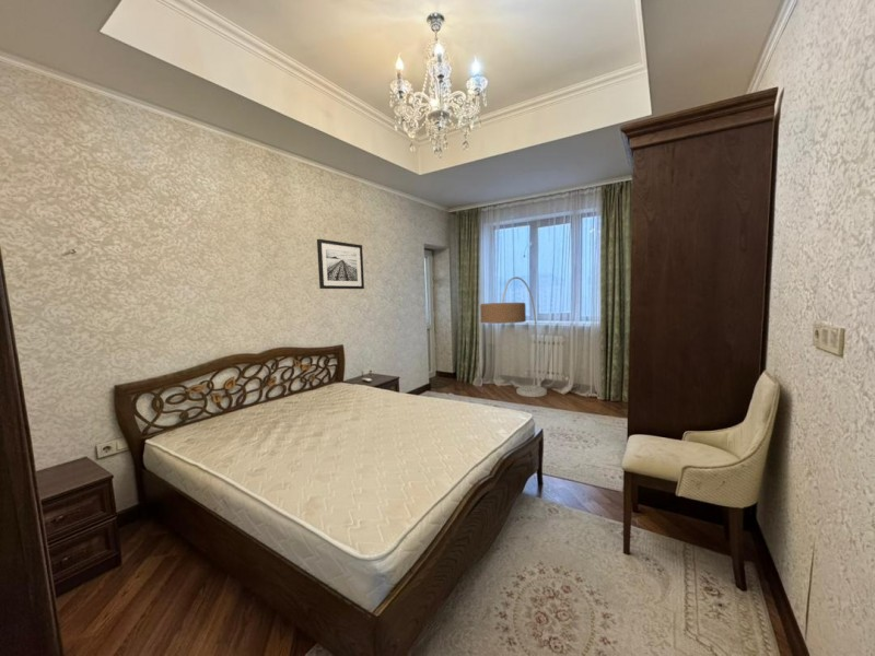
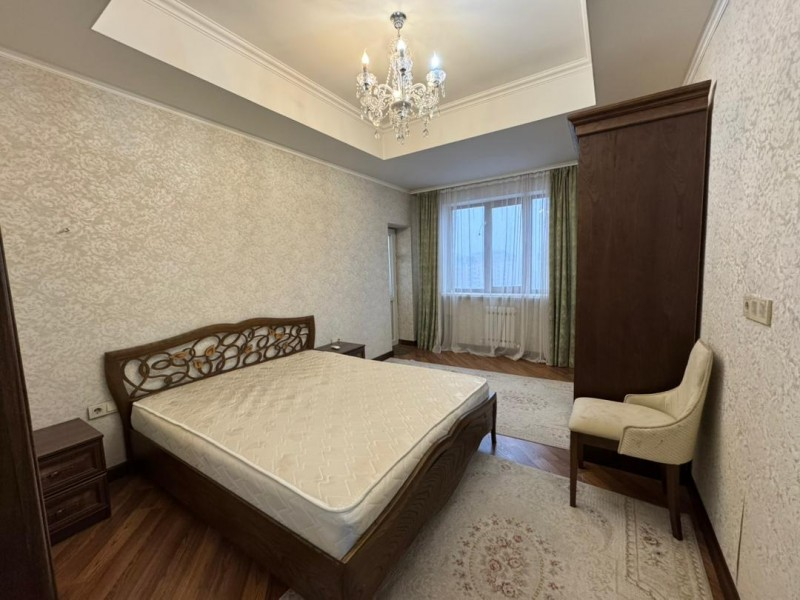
- floor lamp (535, 340)
- wall art (341, 266)
